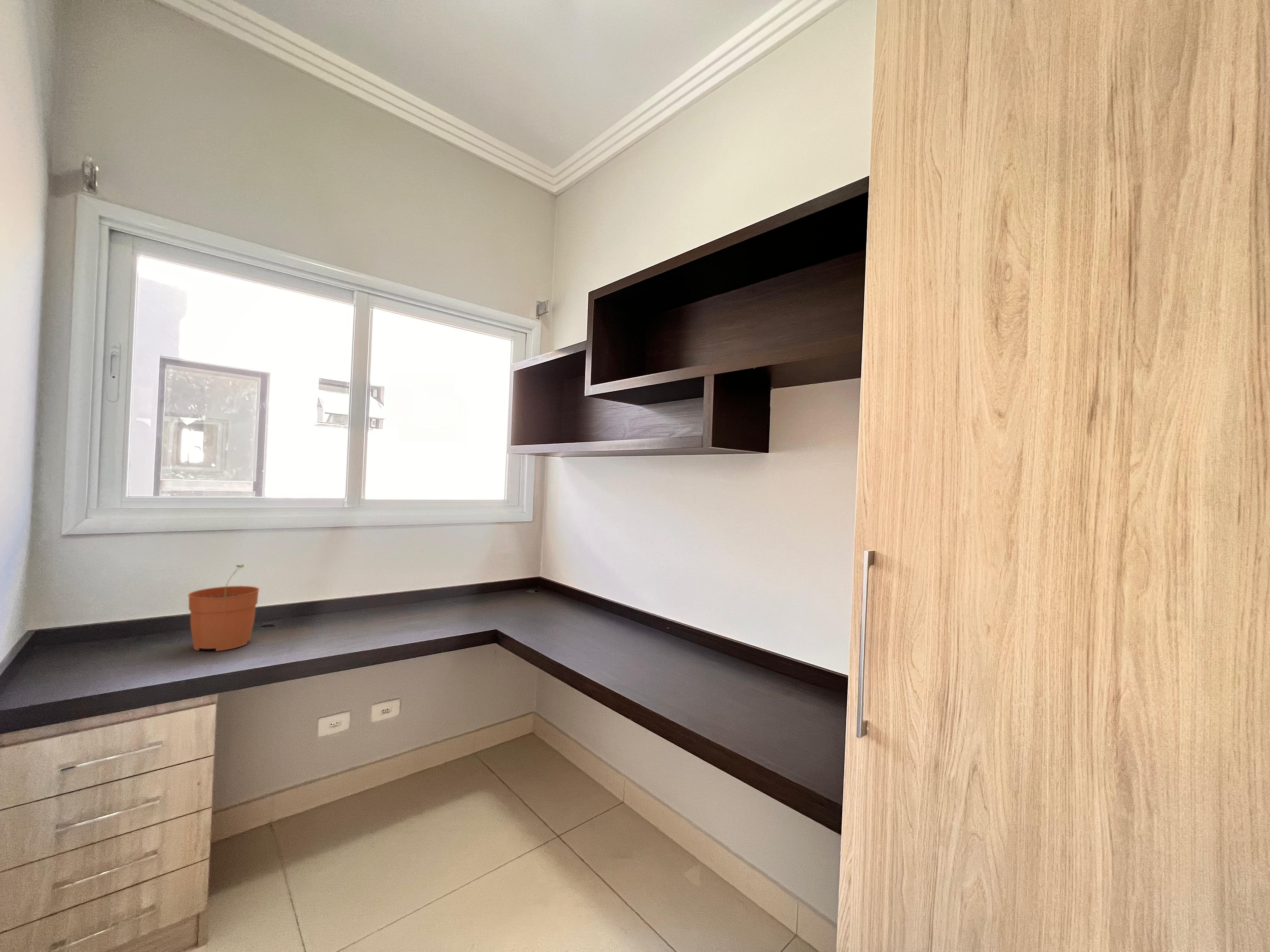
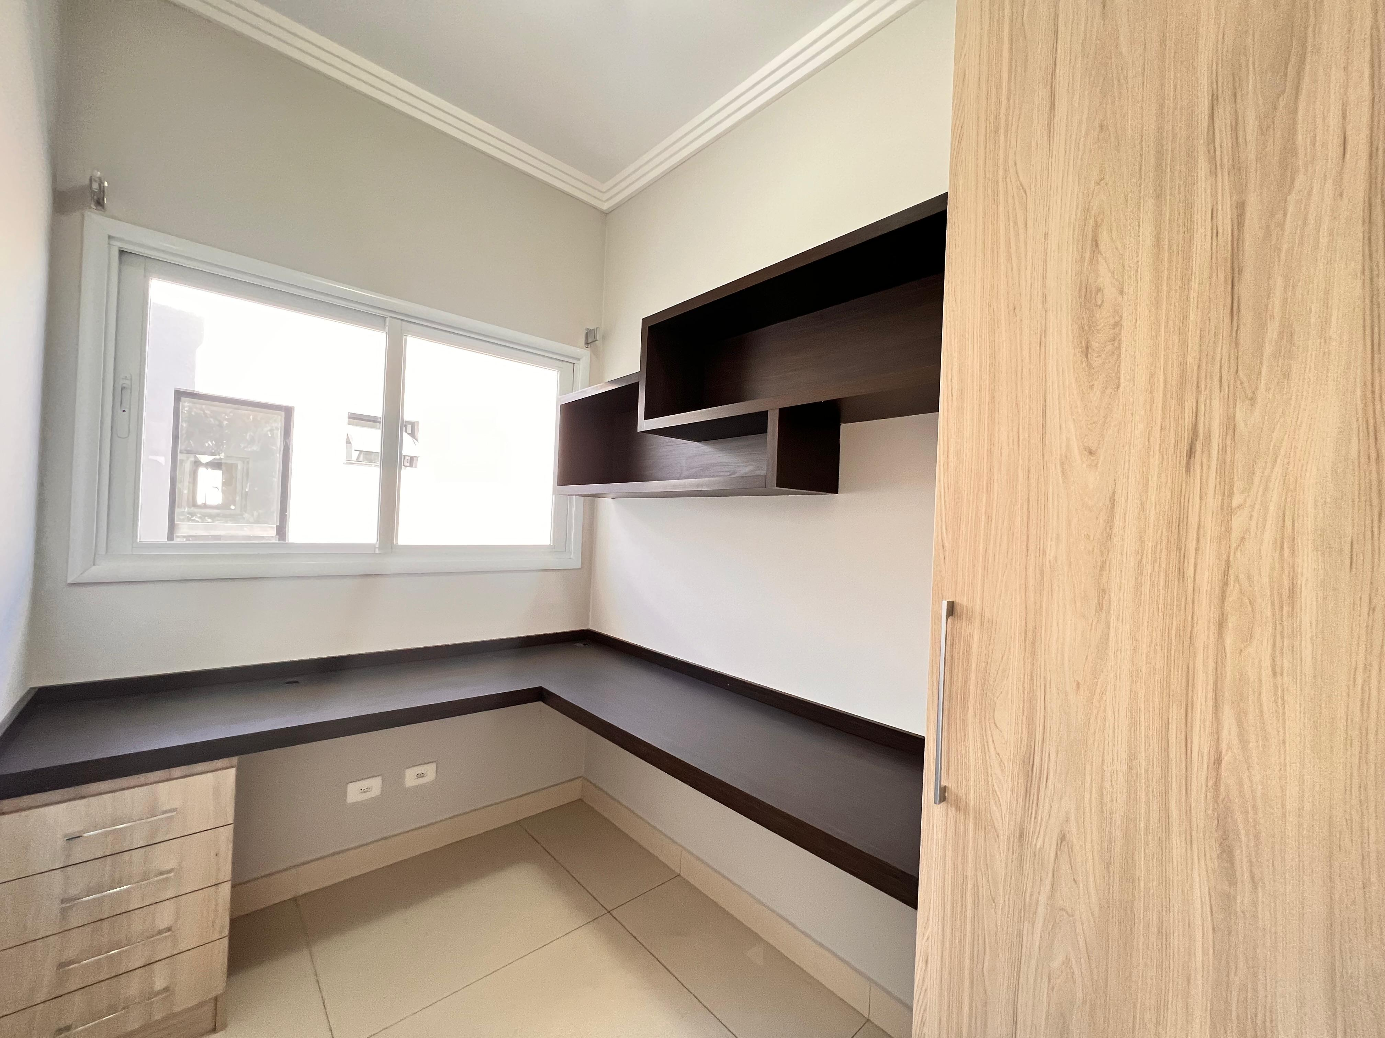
- plant pot (224, 604)
